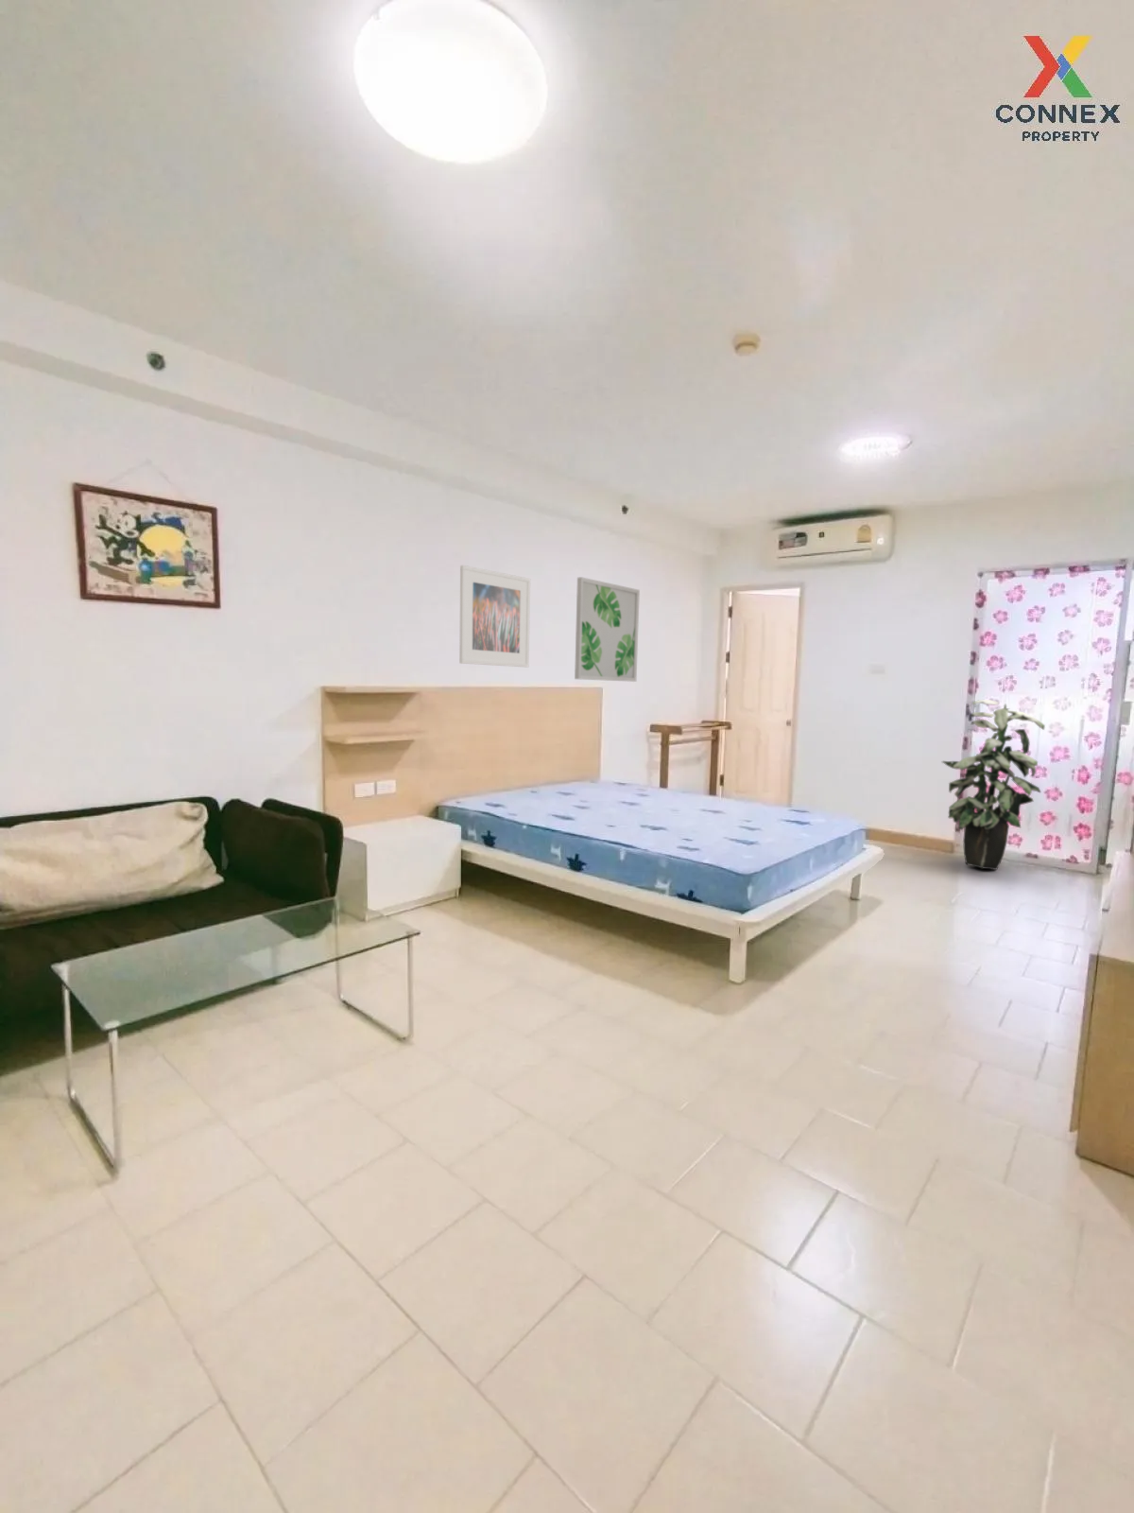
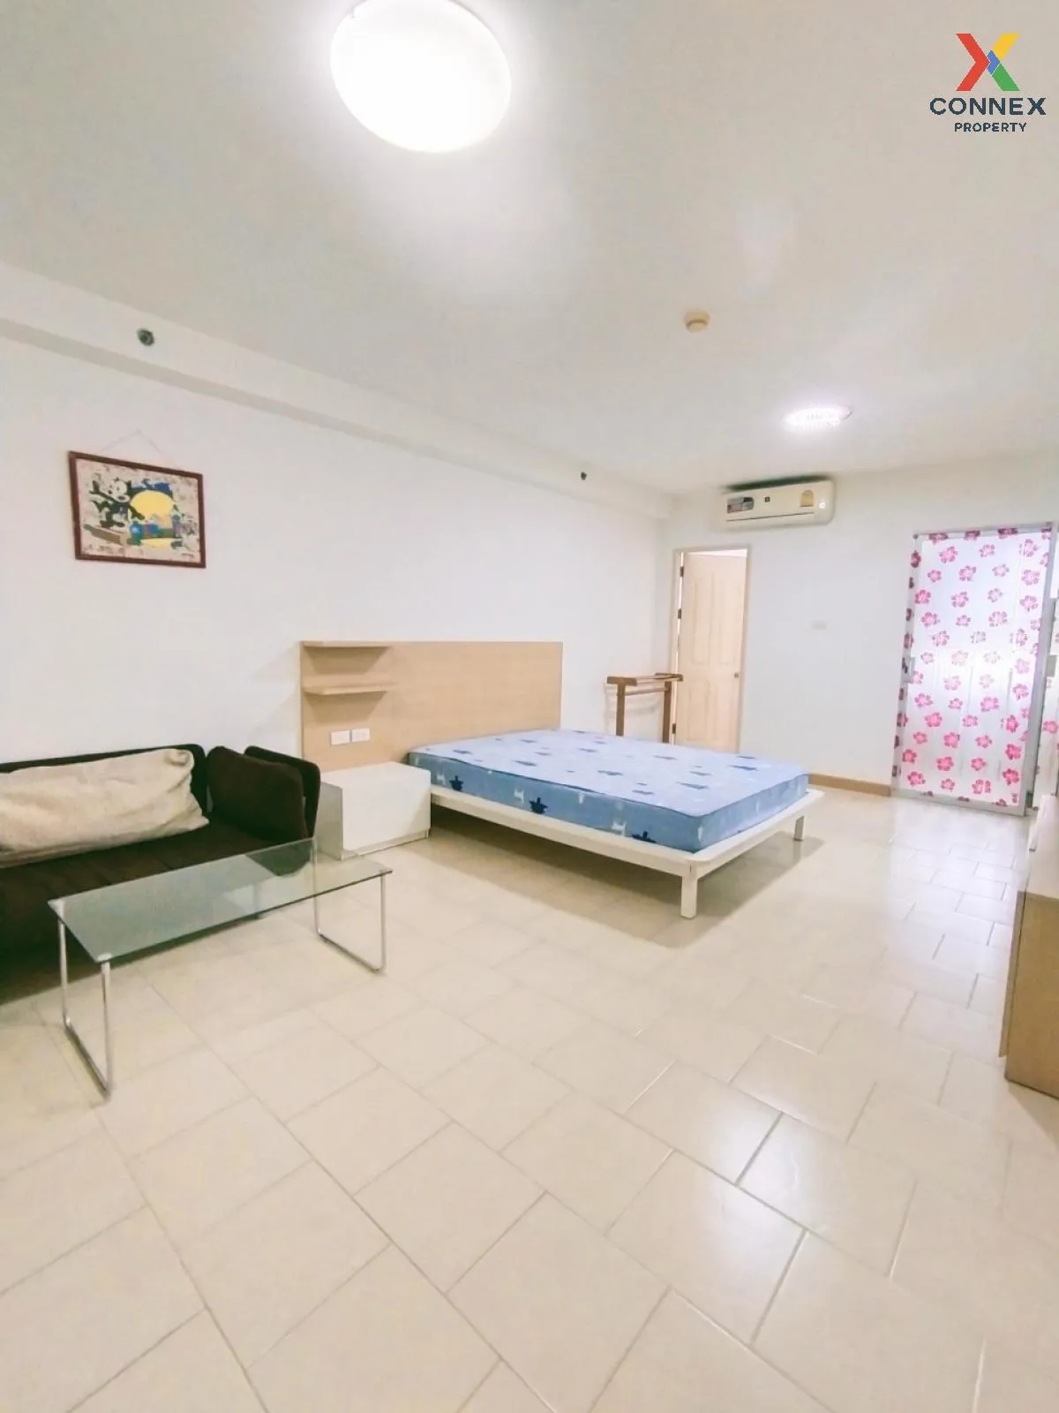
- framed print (496, 618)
- wall art (608, 631)
- indoor plant (986, 784)
